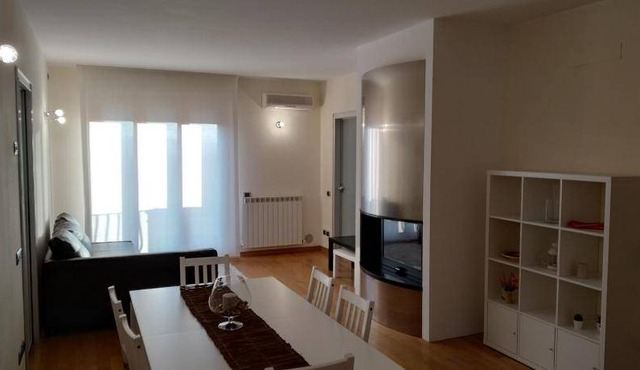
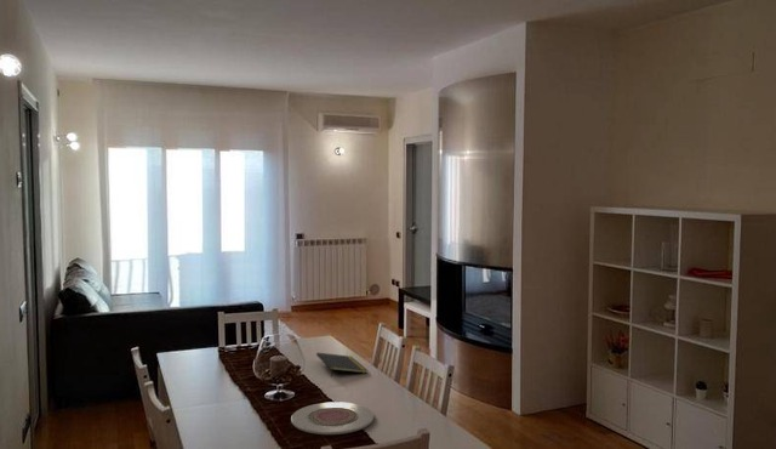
+ notepad (341, 362)
+ plate (332, 416)
